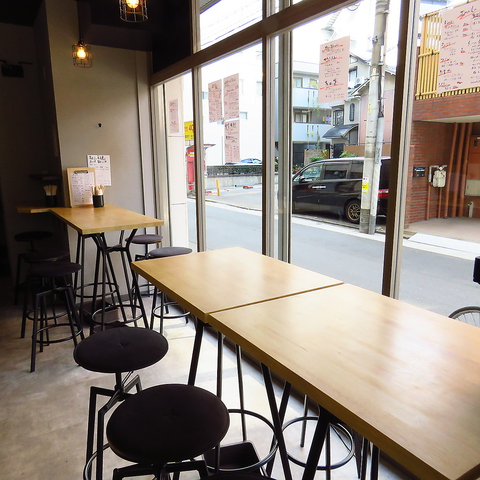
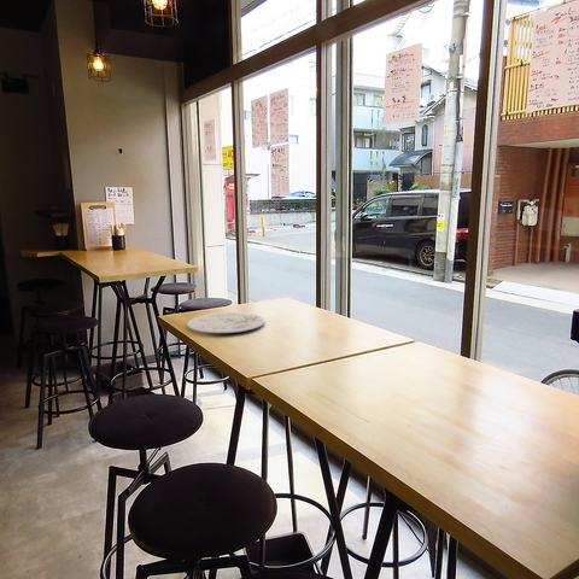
+ plate (226, 322)
